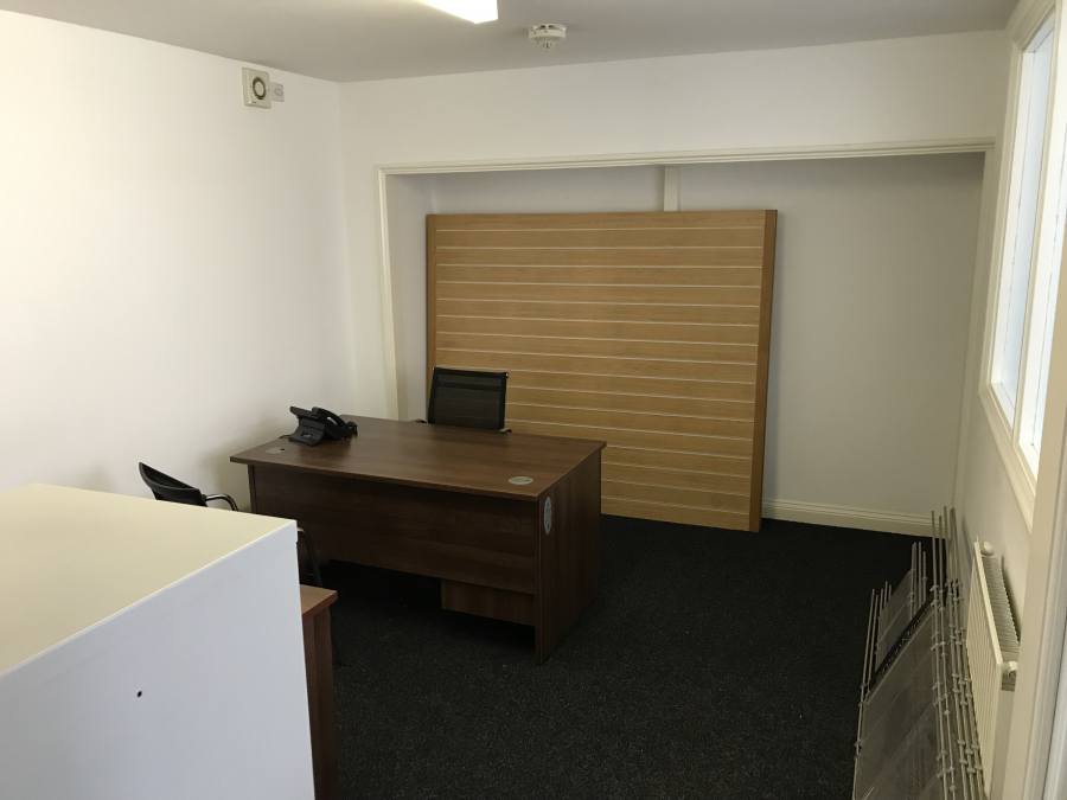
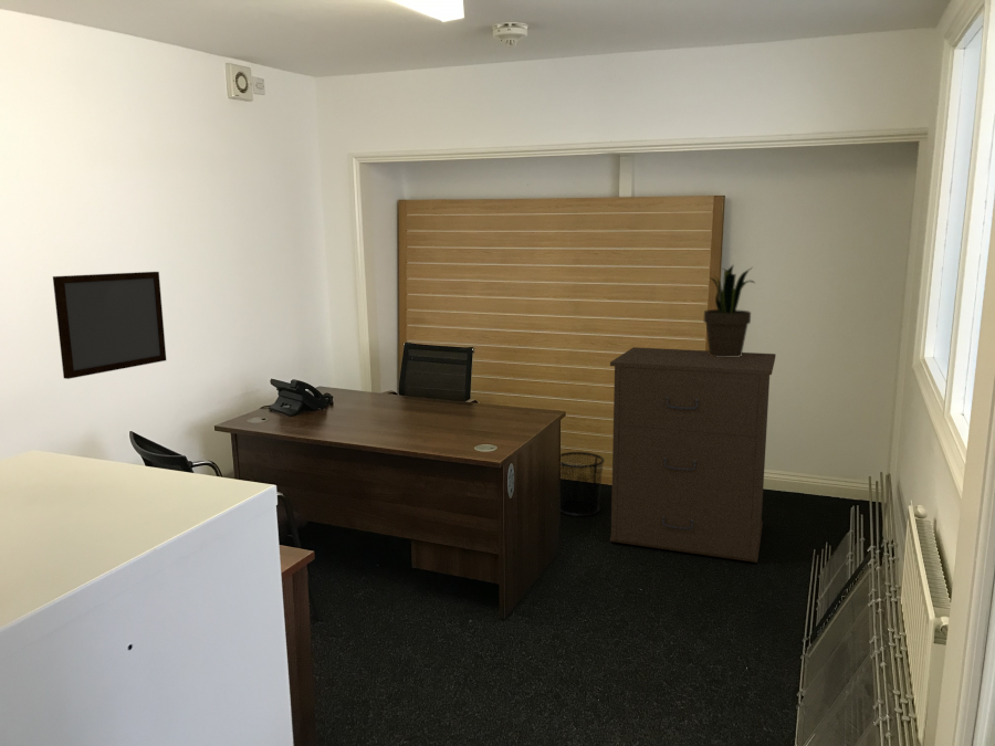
+ writing board (114, 322)
+ filing cabinet (691, 446)
+ waste bin (578, 484)
+ potted plant (731, 309)
